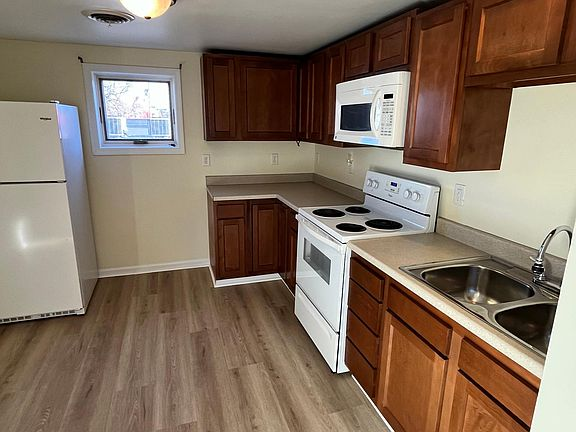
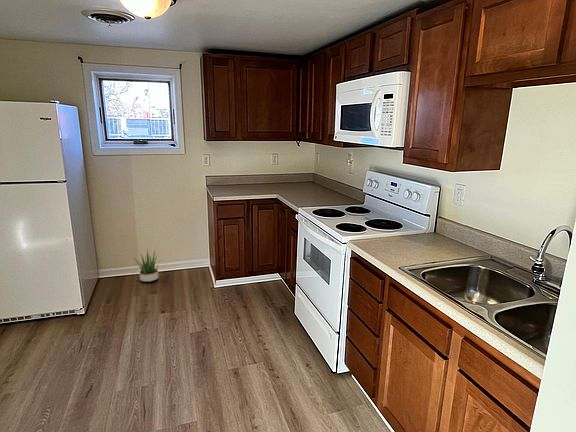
+ potted plant (148, 265)
